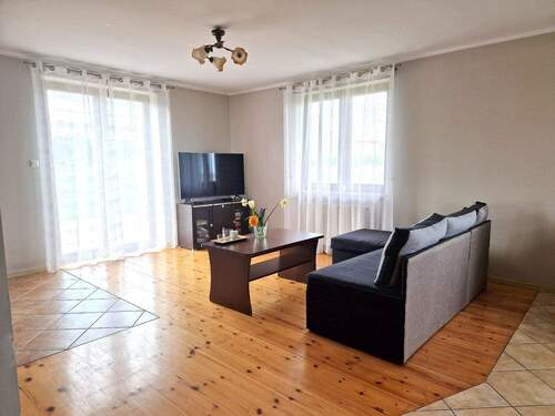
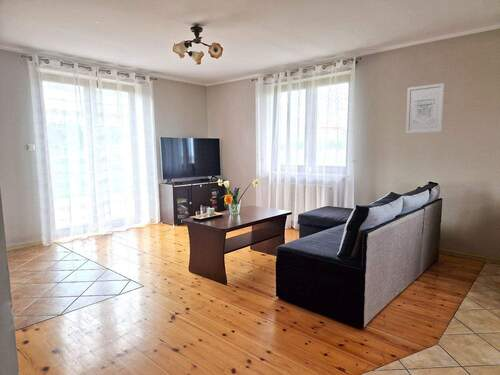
+ wall art (424, 109)
